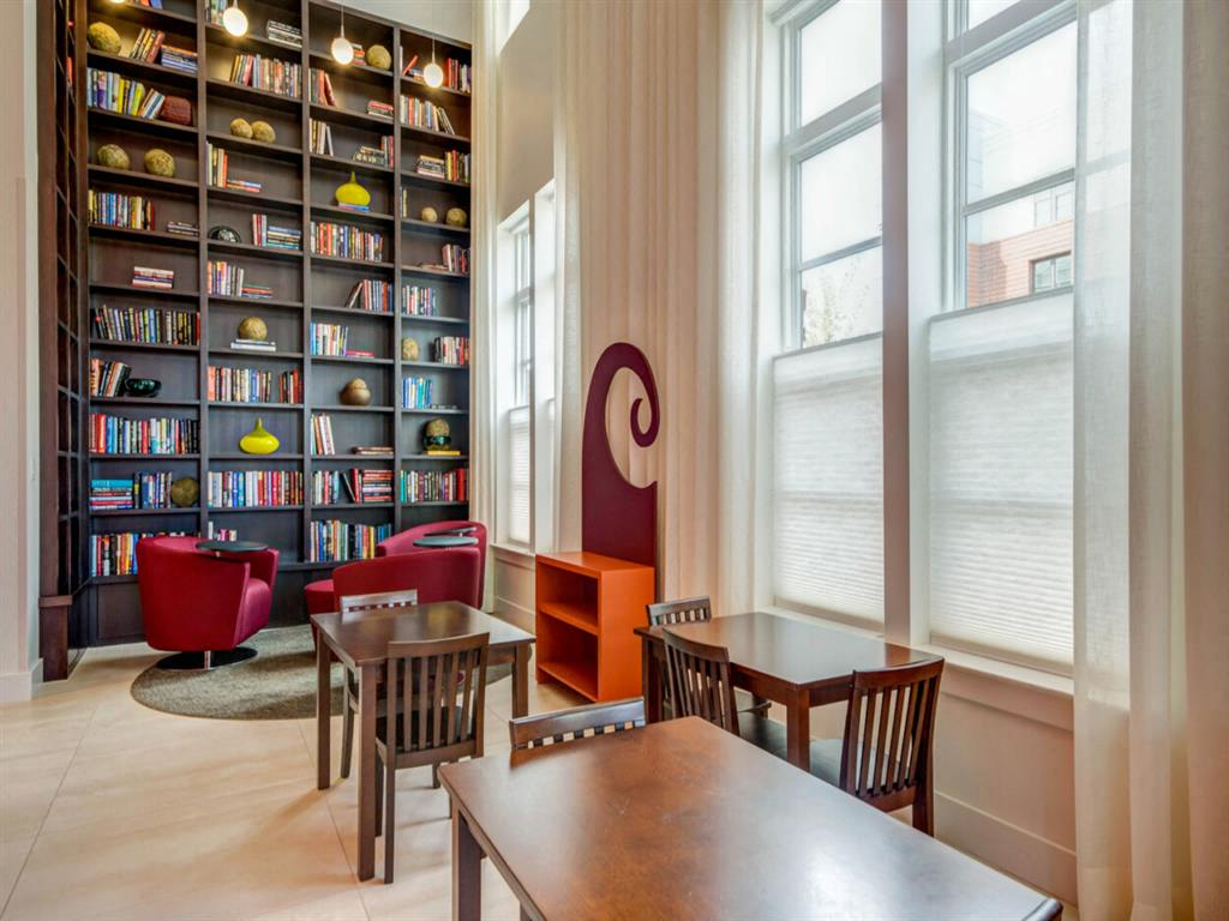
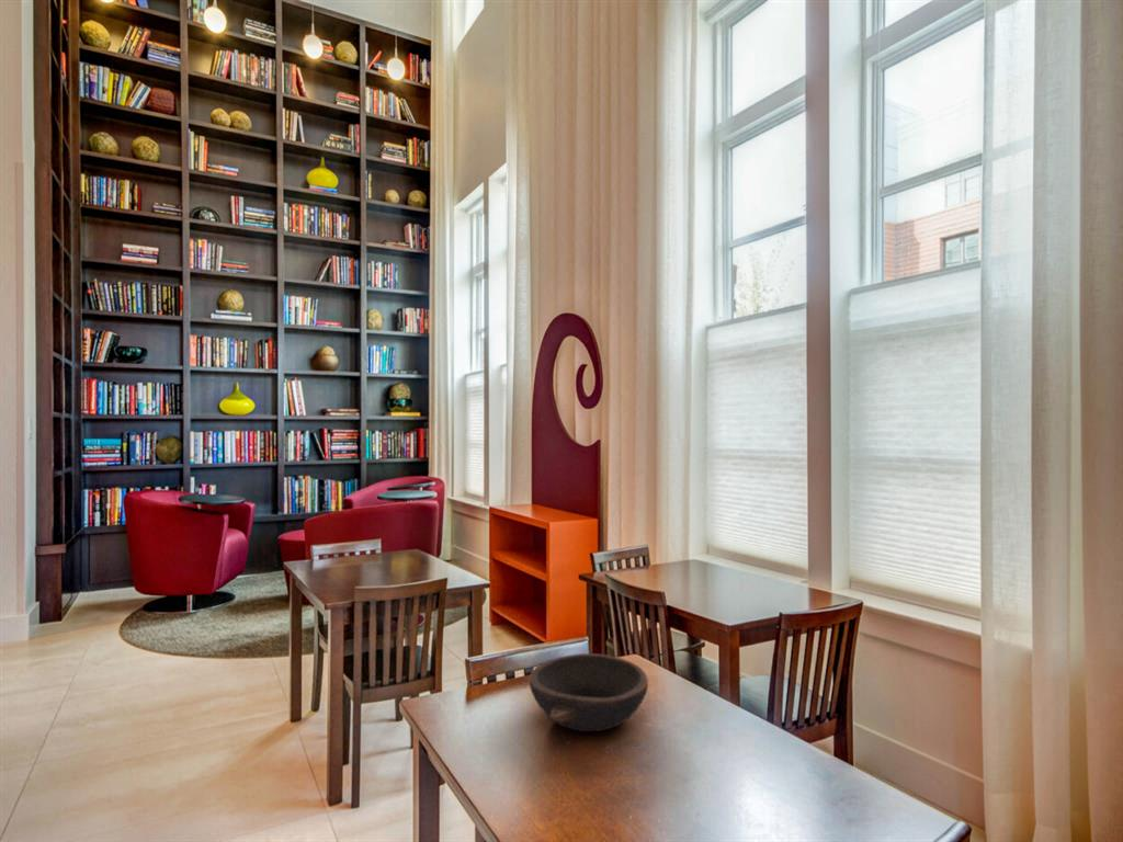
+ bowl (588, 695)
